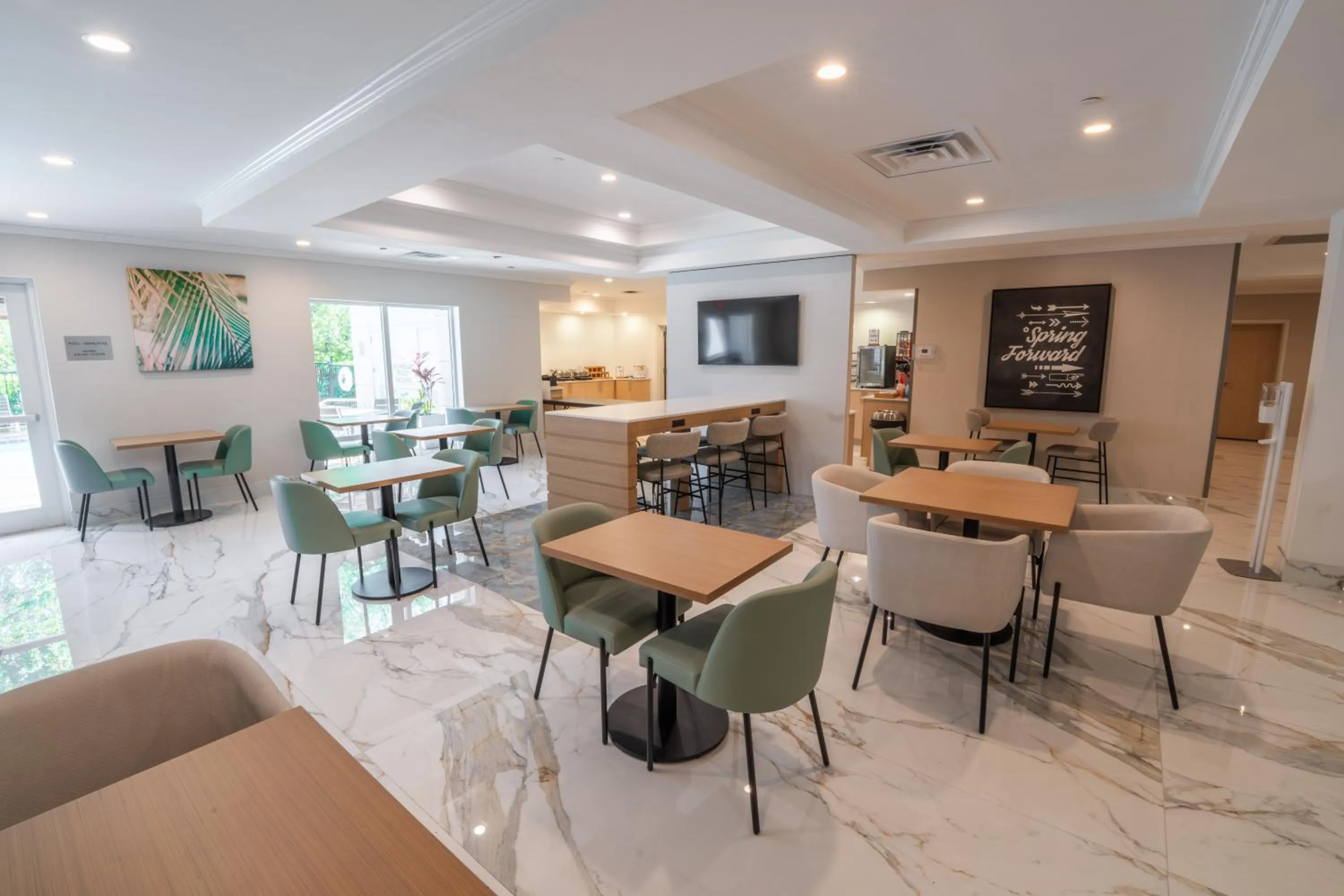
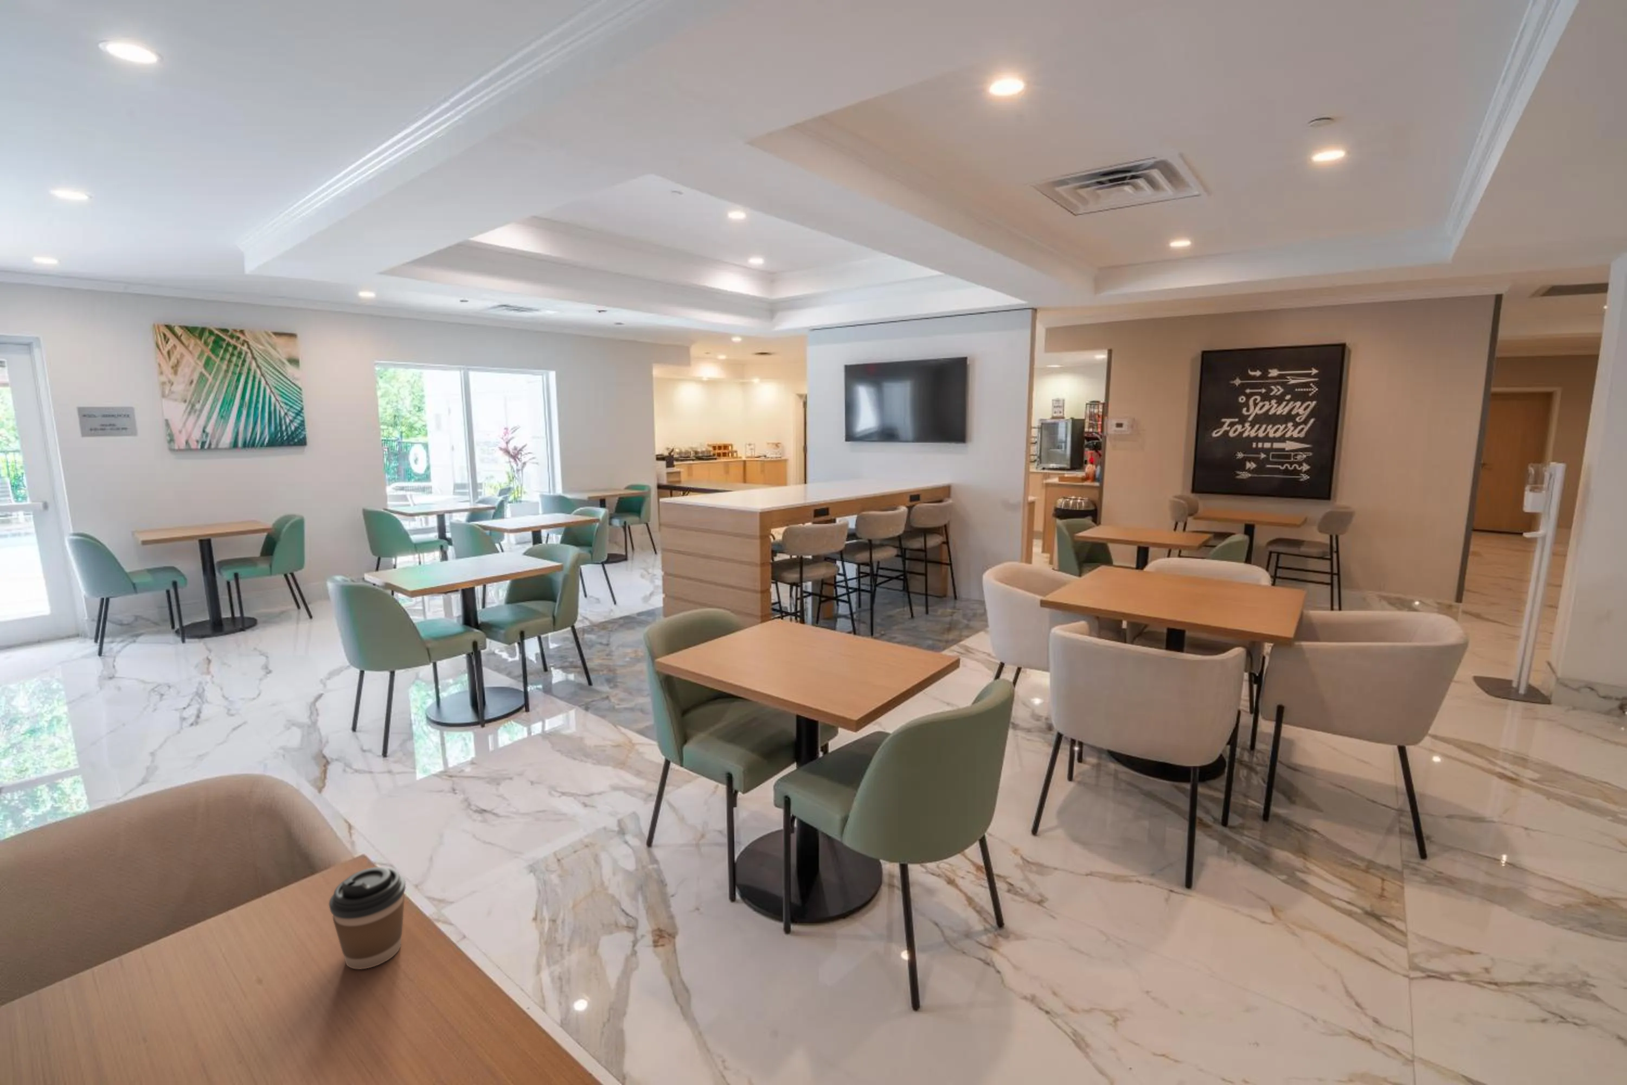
+ coffee cup (370, 913)
